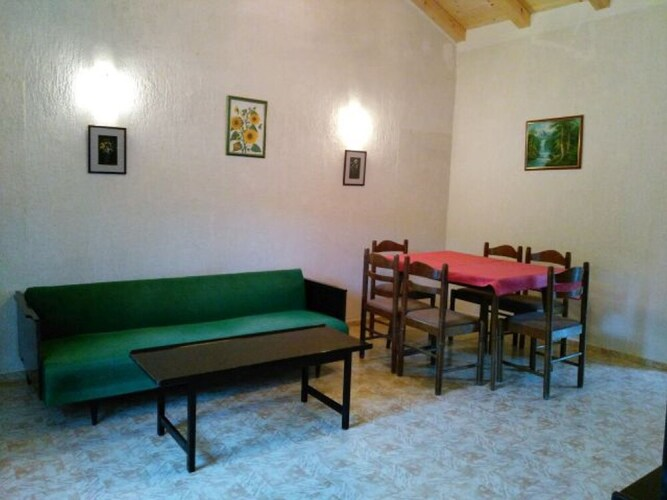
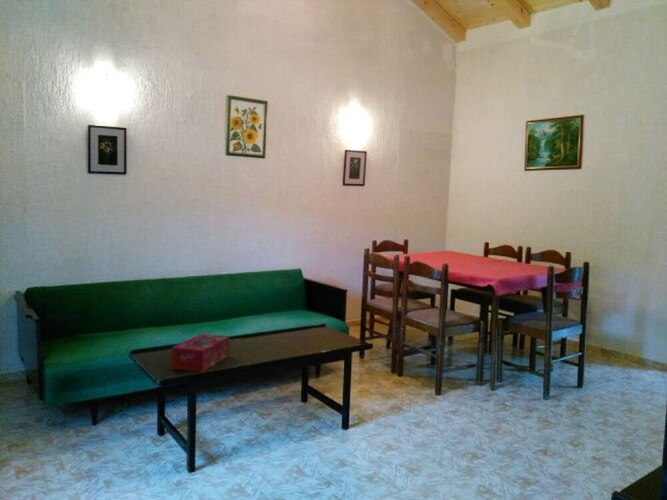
+ tissue box (201, 351)
